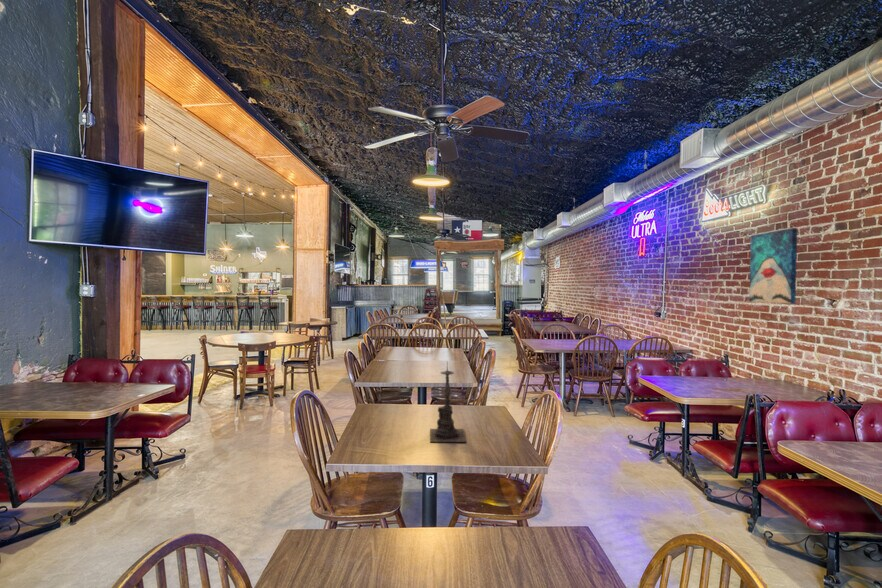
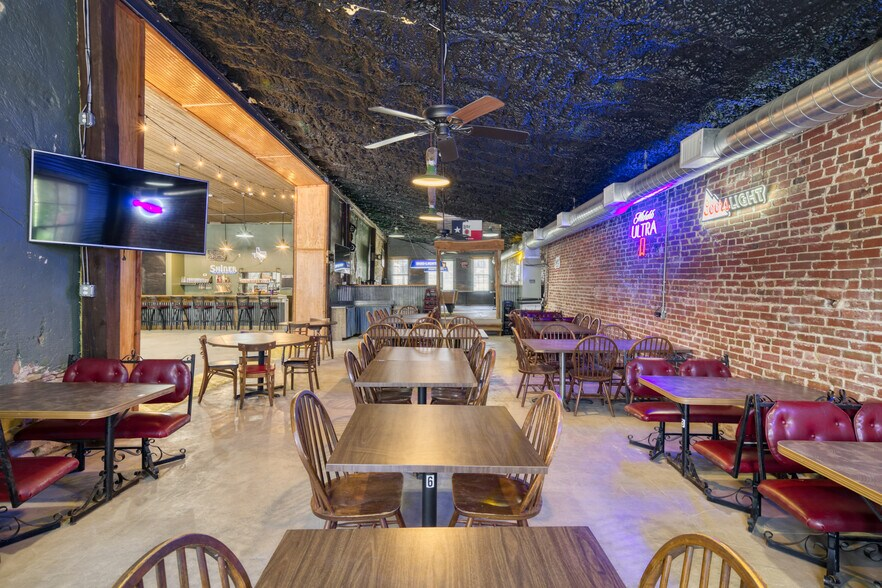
- wall art (771, 267)
- candle holder (448, 398)
